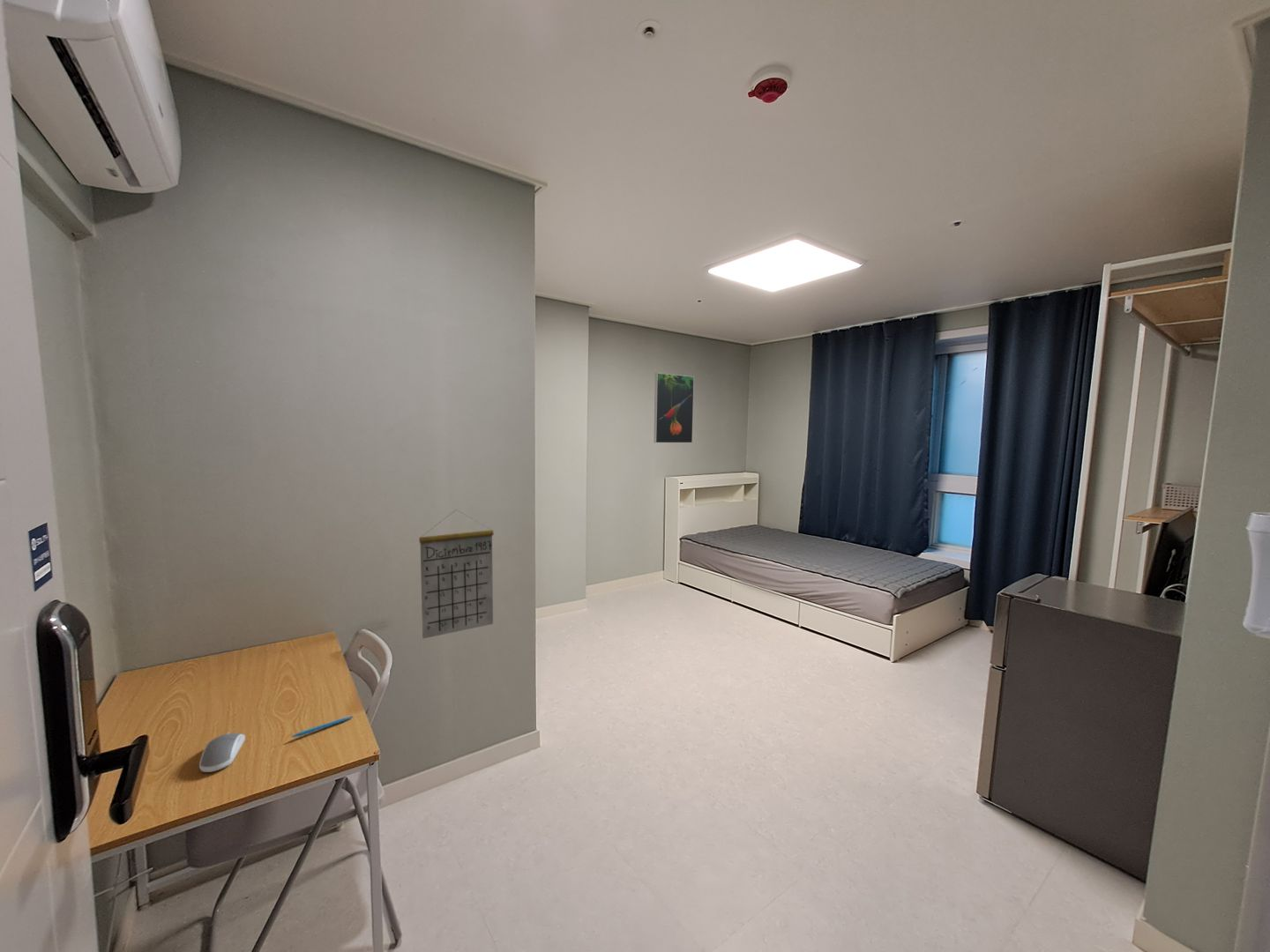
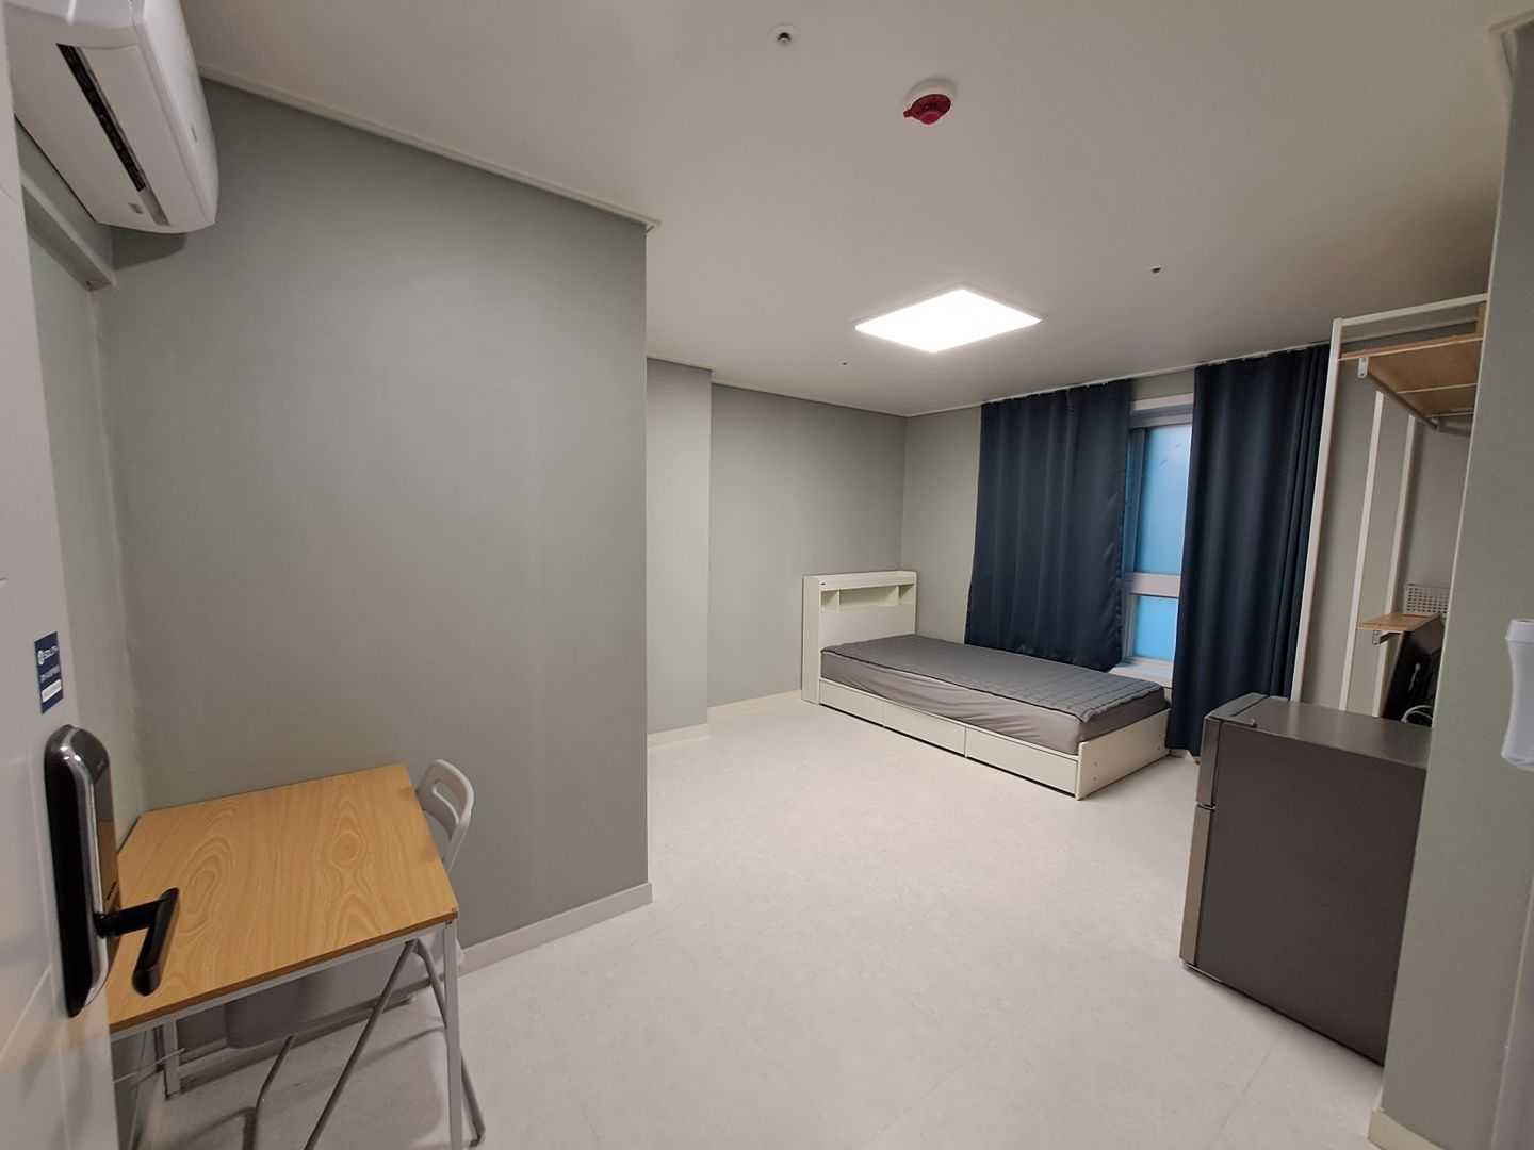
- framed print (674, 409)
- pen (324, 725)
- computer mouse (221, 747)
- calendar (458, 570)
